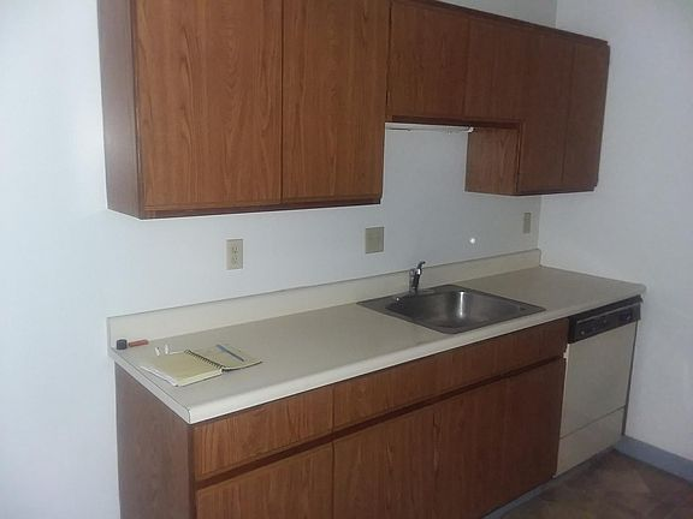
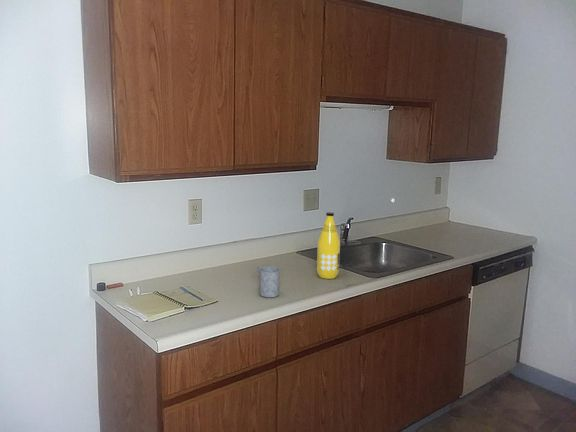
+ mug (266, 280)
+ bottle (328, 244)
